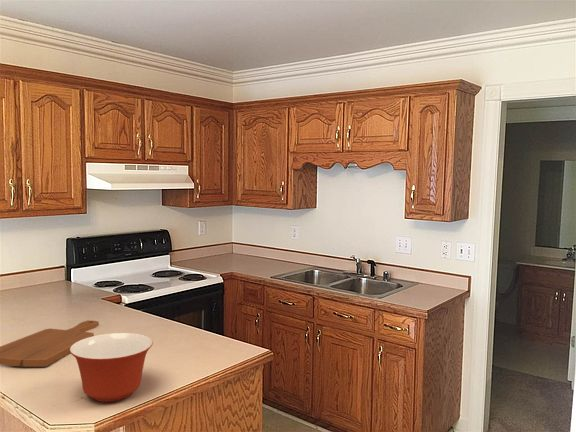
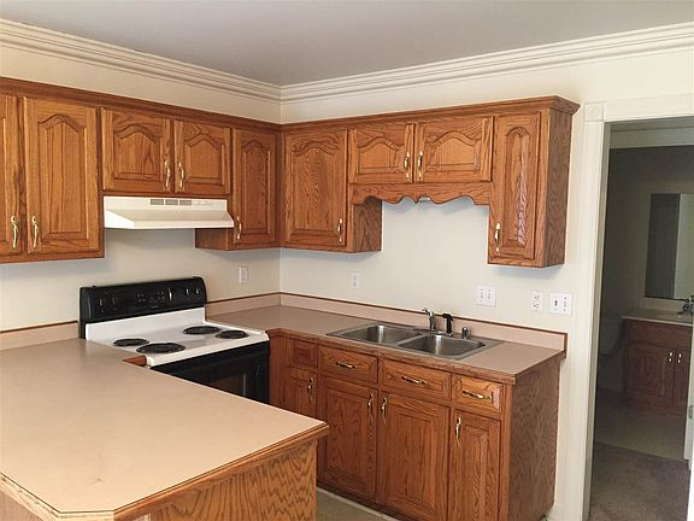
- mixing bowl (112, 369)
- cutting board (49, 343)
